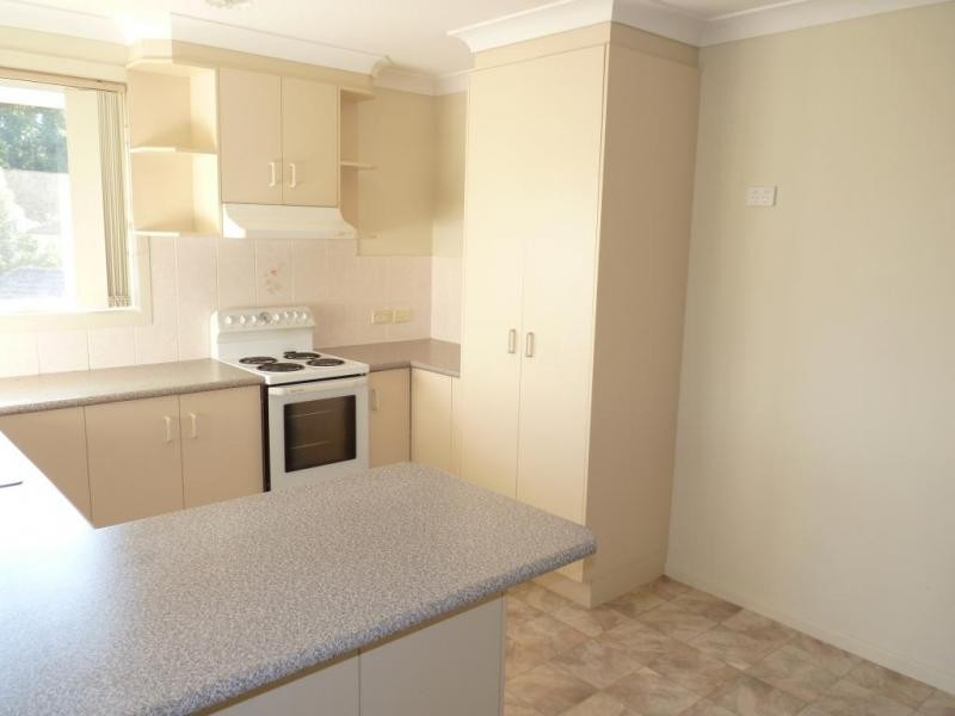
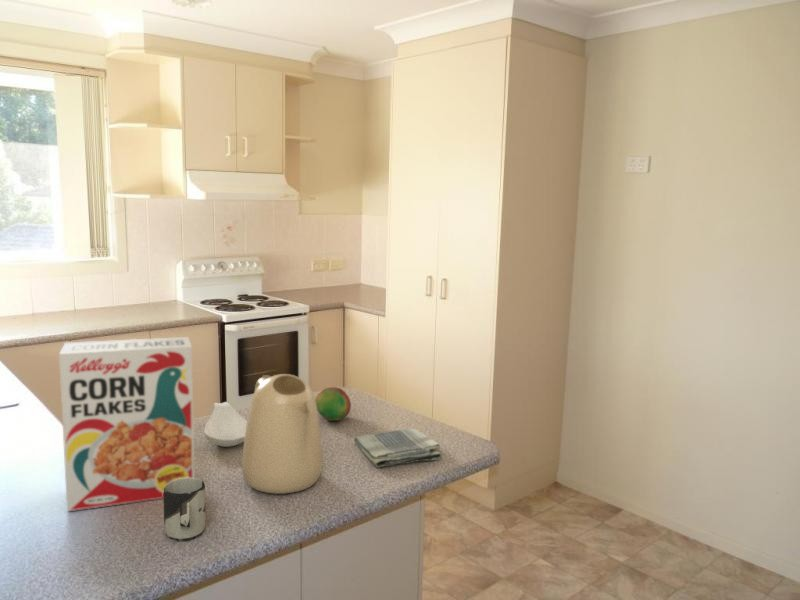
+ kettle (280, 426)
+ cup (184, 511)
+ spoon rest (224, 422)
+ fruit (333, 403)
+ cereal box (130, 419)
+ dish towel (397, 444)
